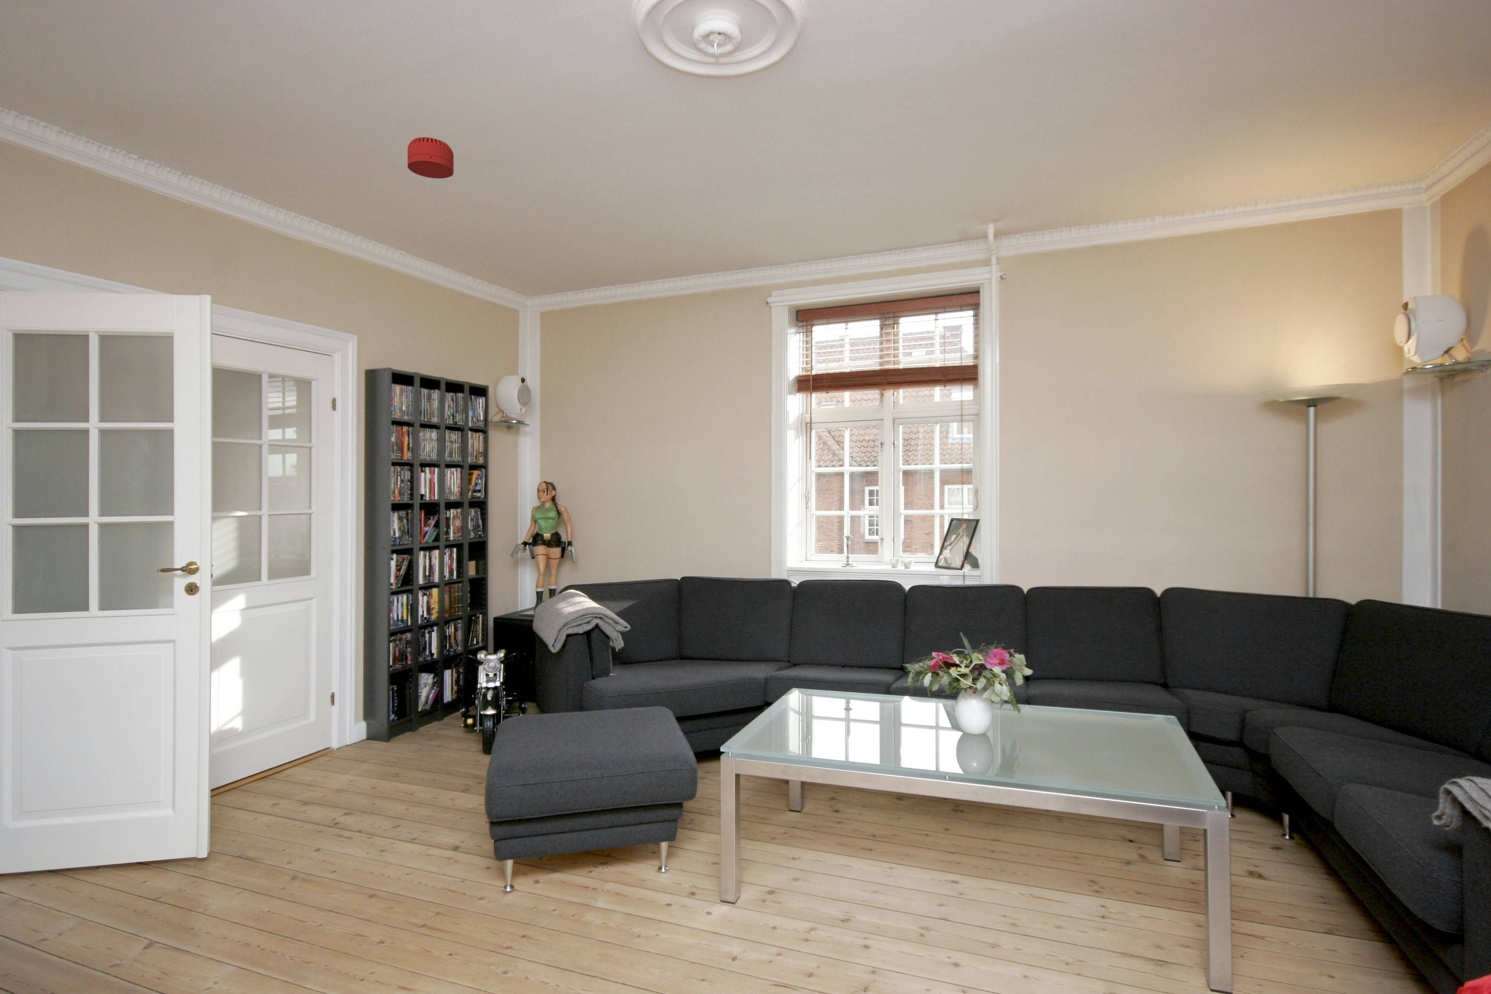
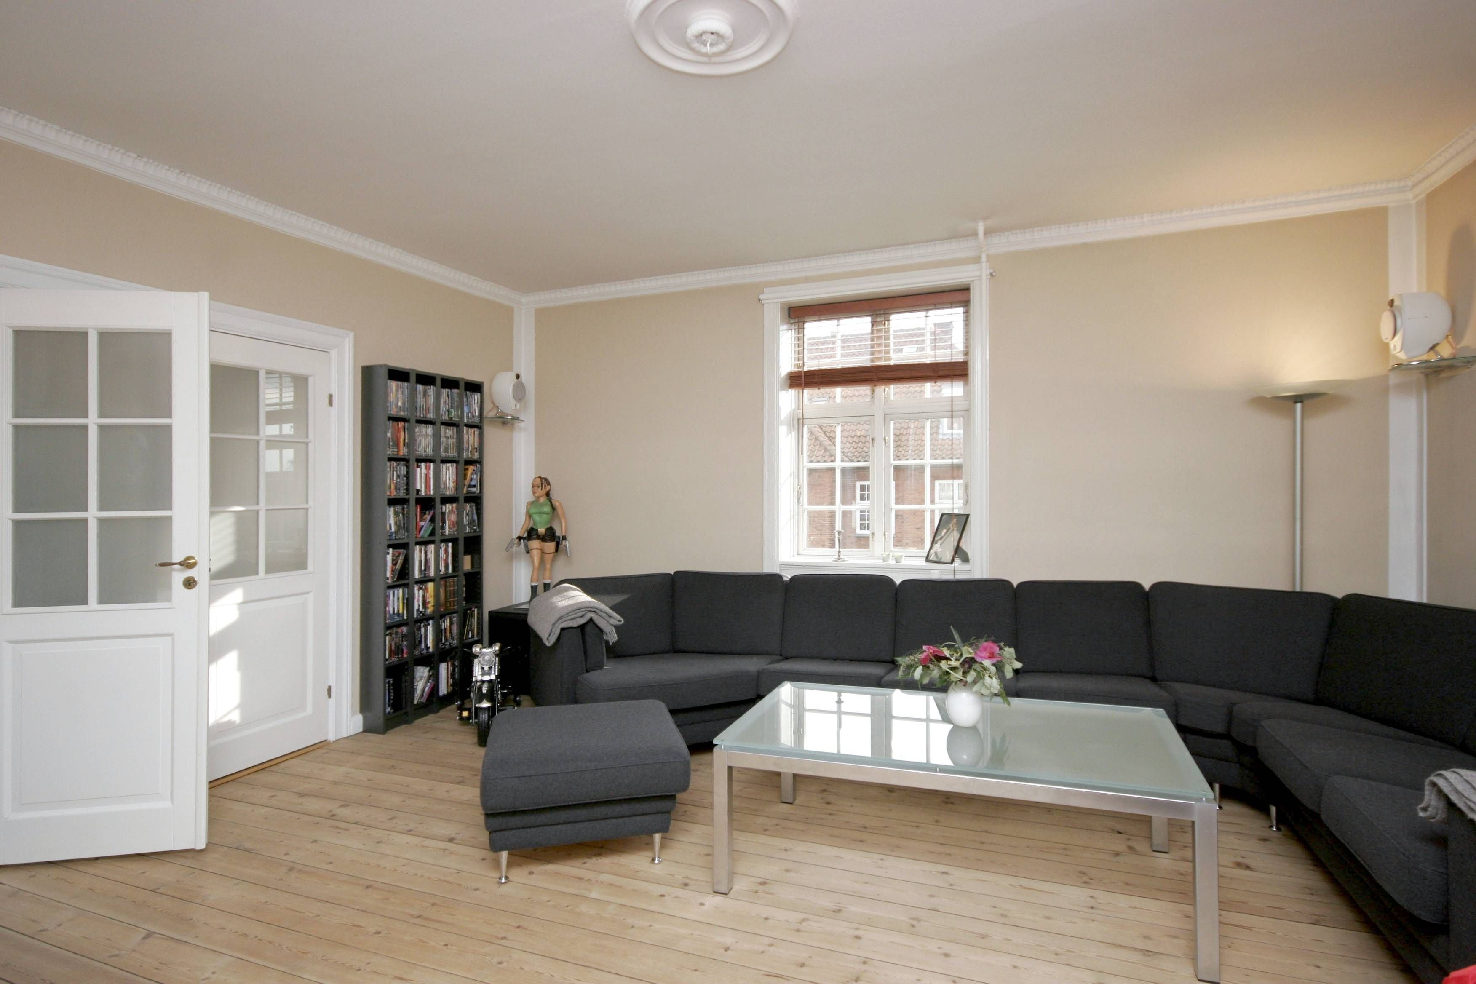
- smoke detector (430, 158)
